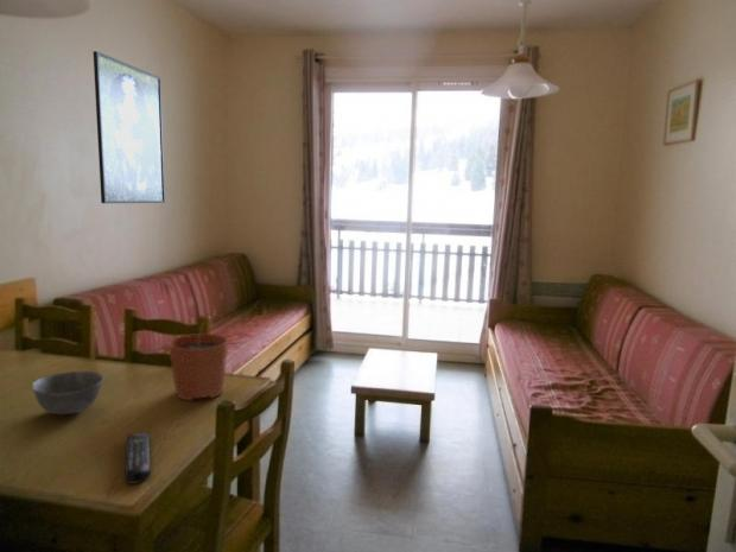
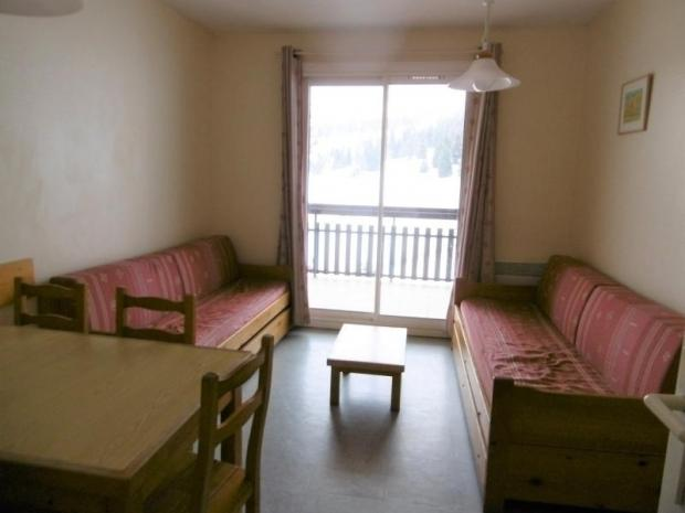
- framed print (133, 135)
- plant pot (198, 354)
- bowl (69, 395)
- remote control (138, 453)
